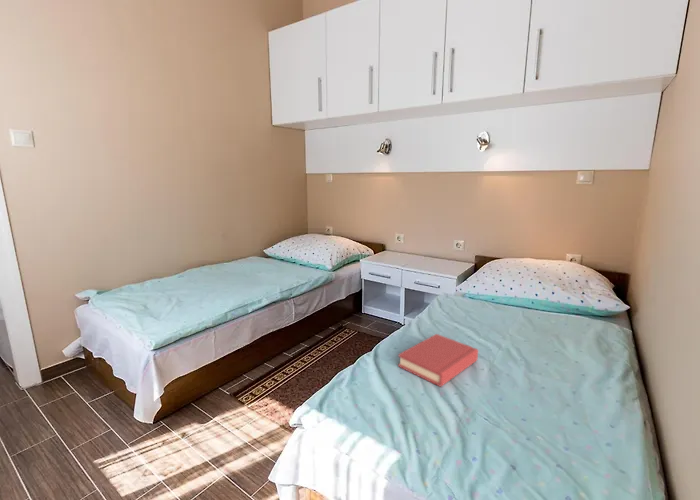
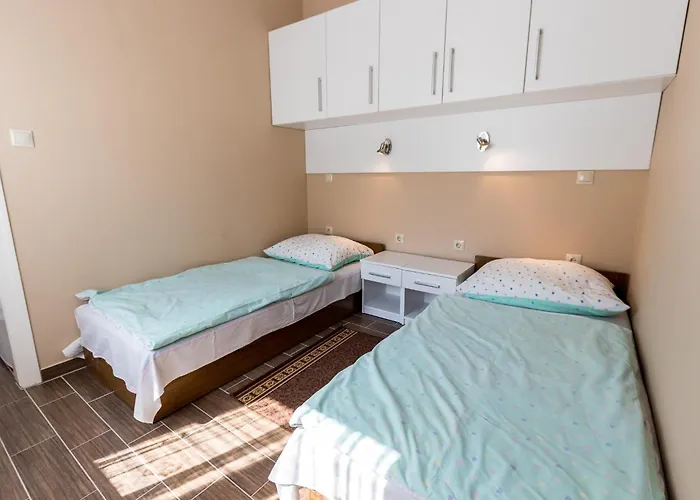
- hardback book (438, 357)
